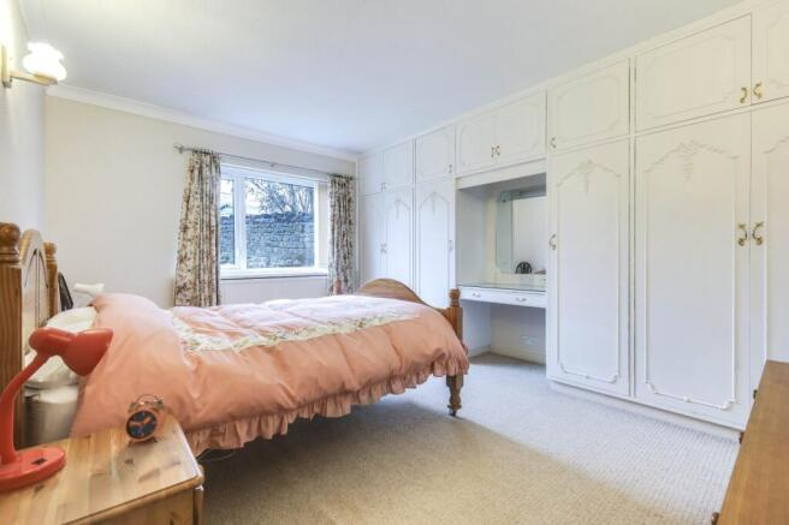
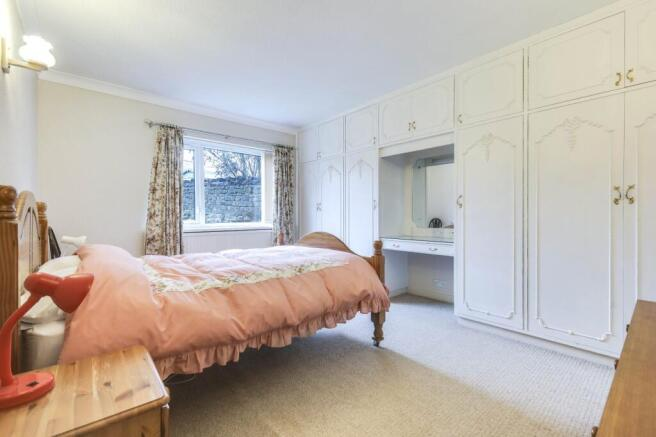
- alarm clock (146, 417)
